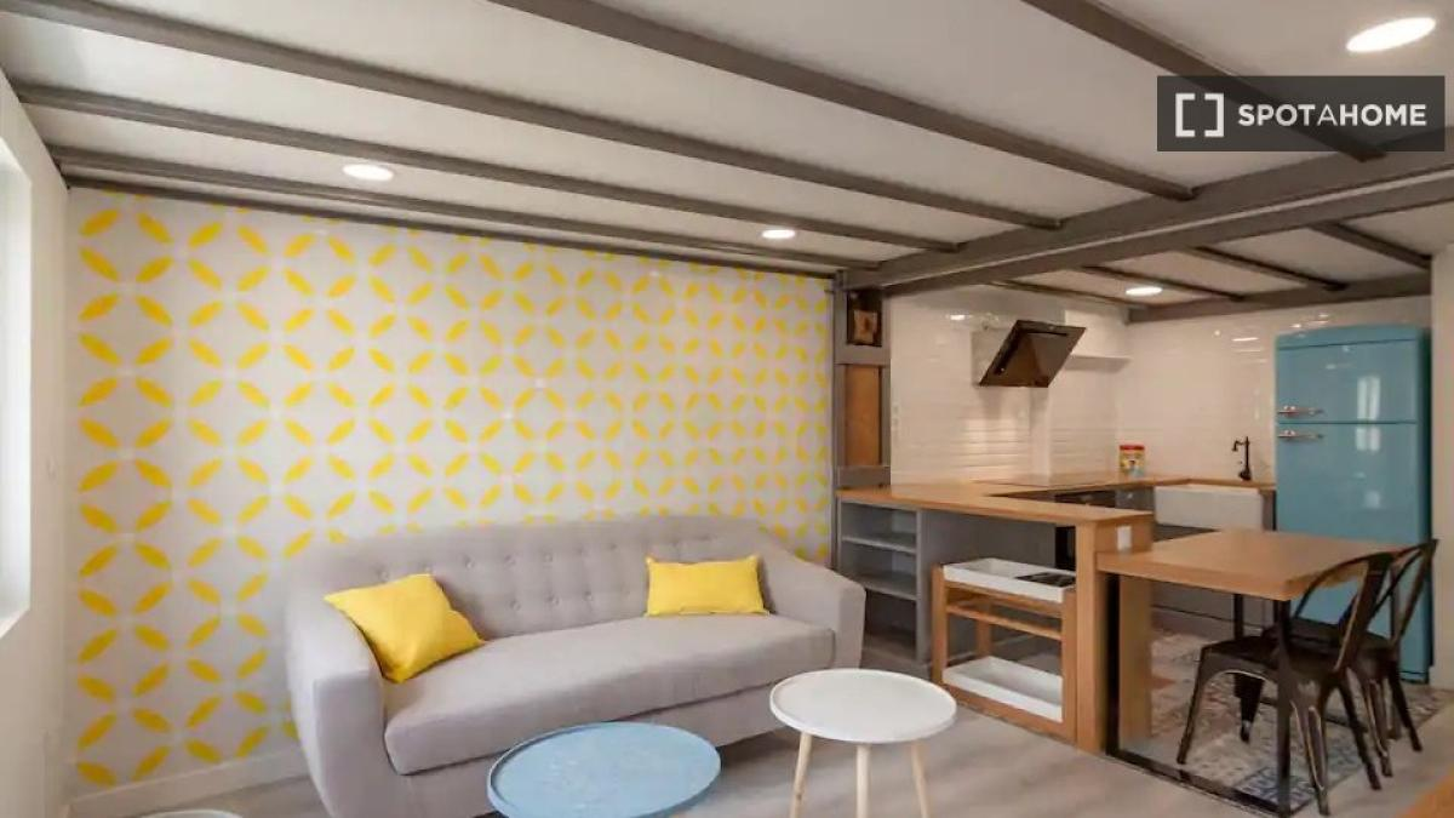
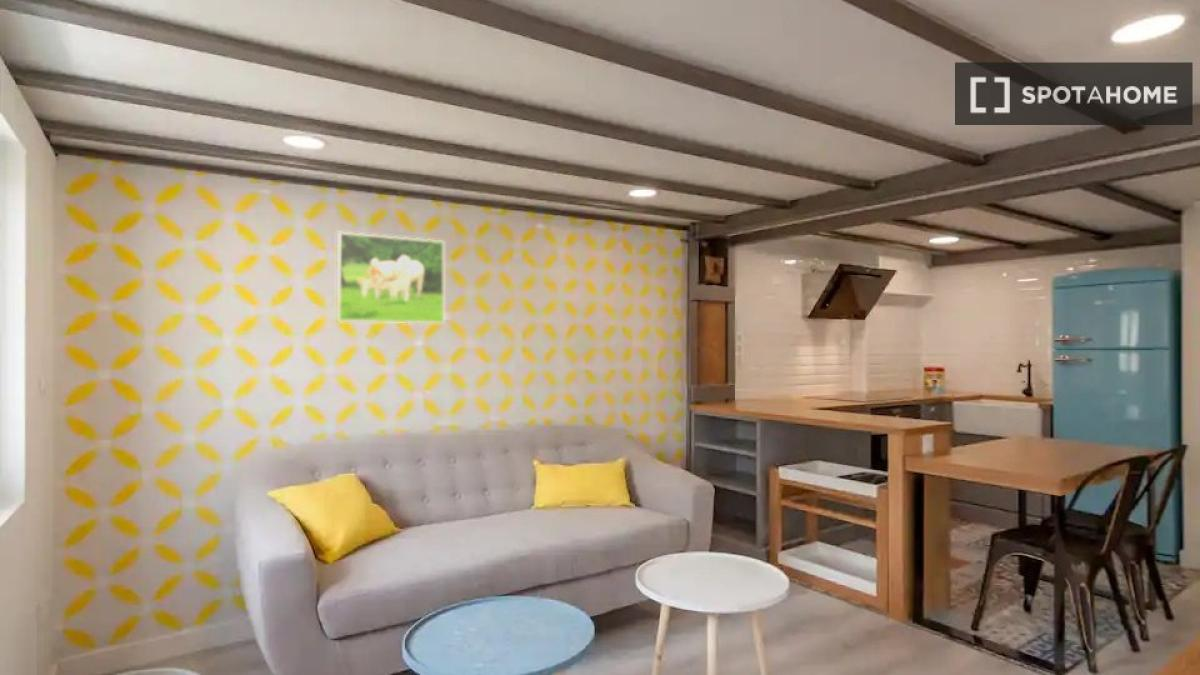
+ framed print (392, 279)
